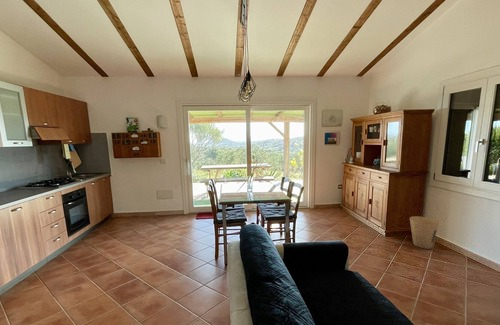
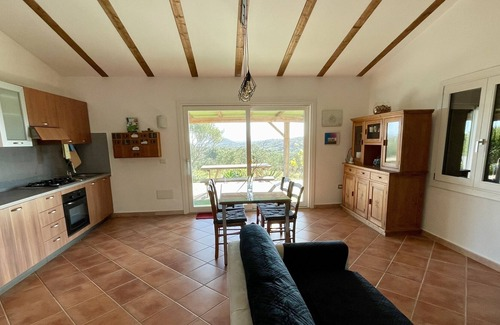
- trash can (423, 232)
